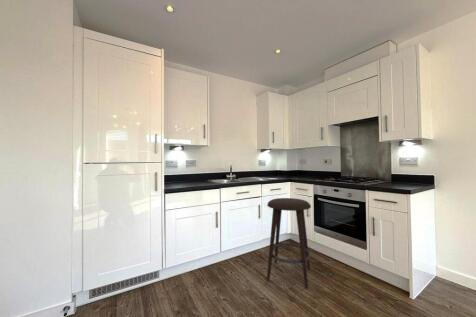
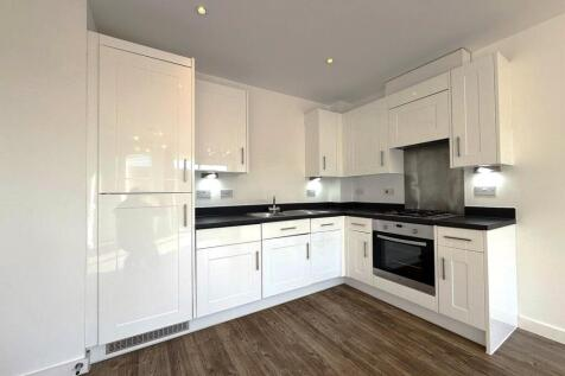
- stool (288, 243)
